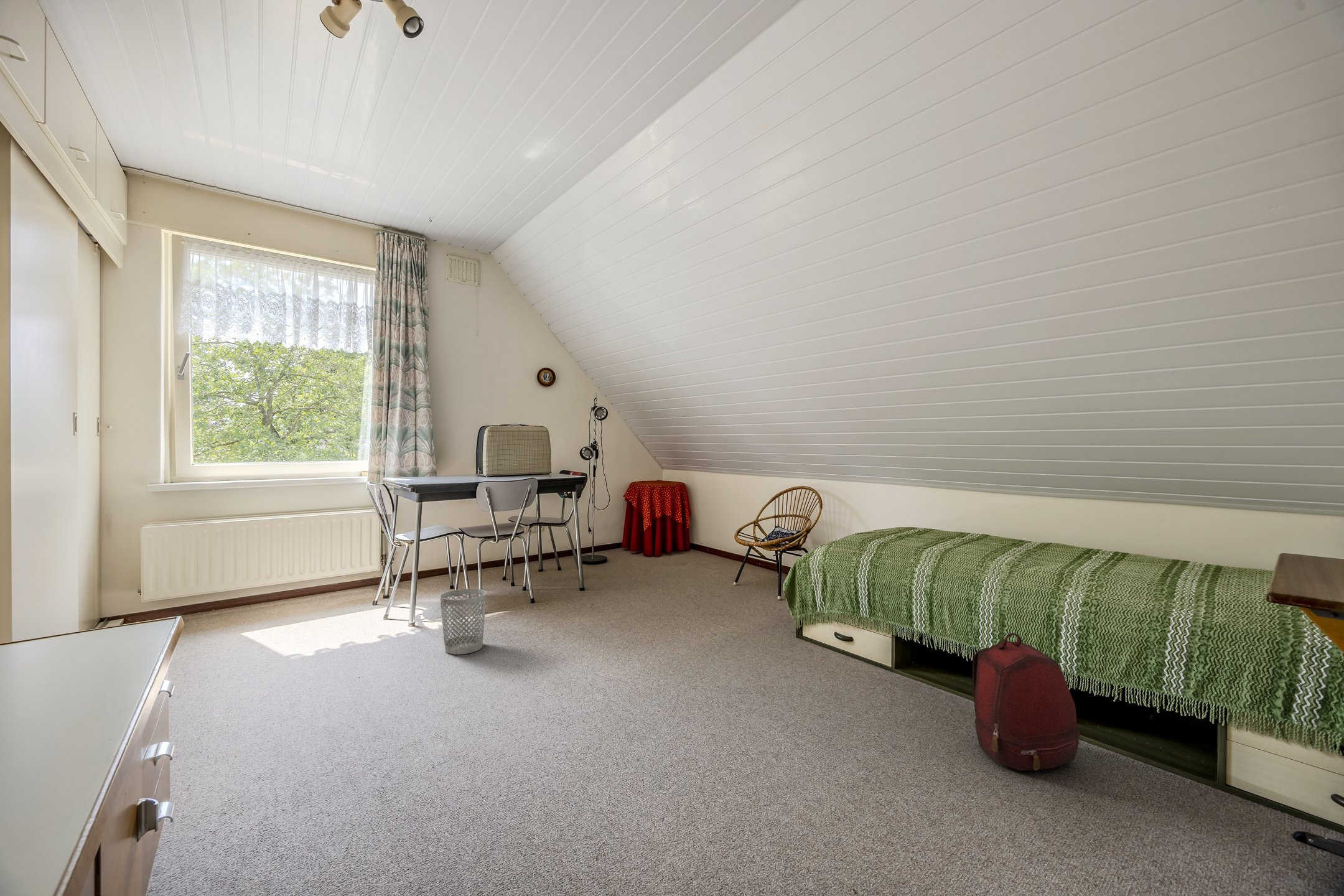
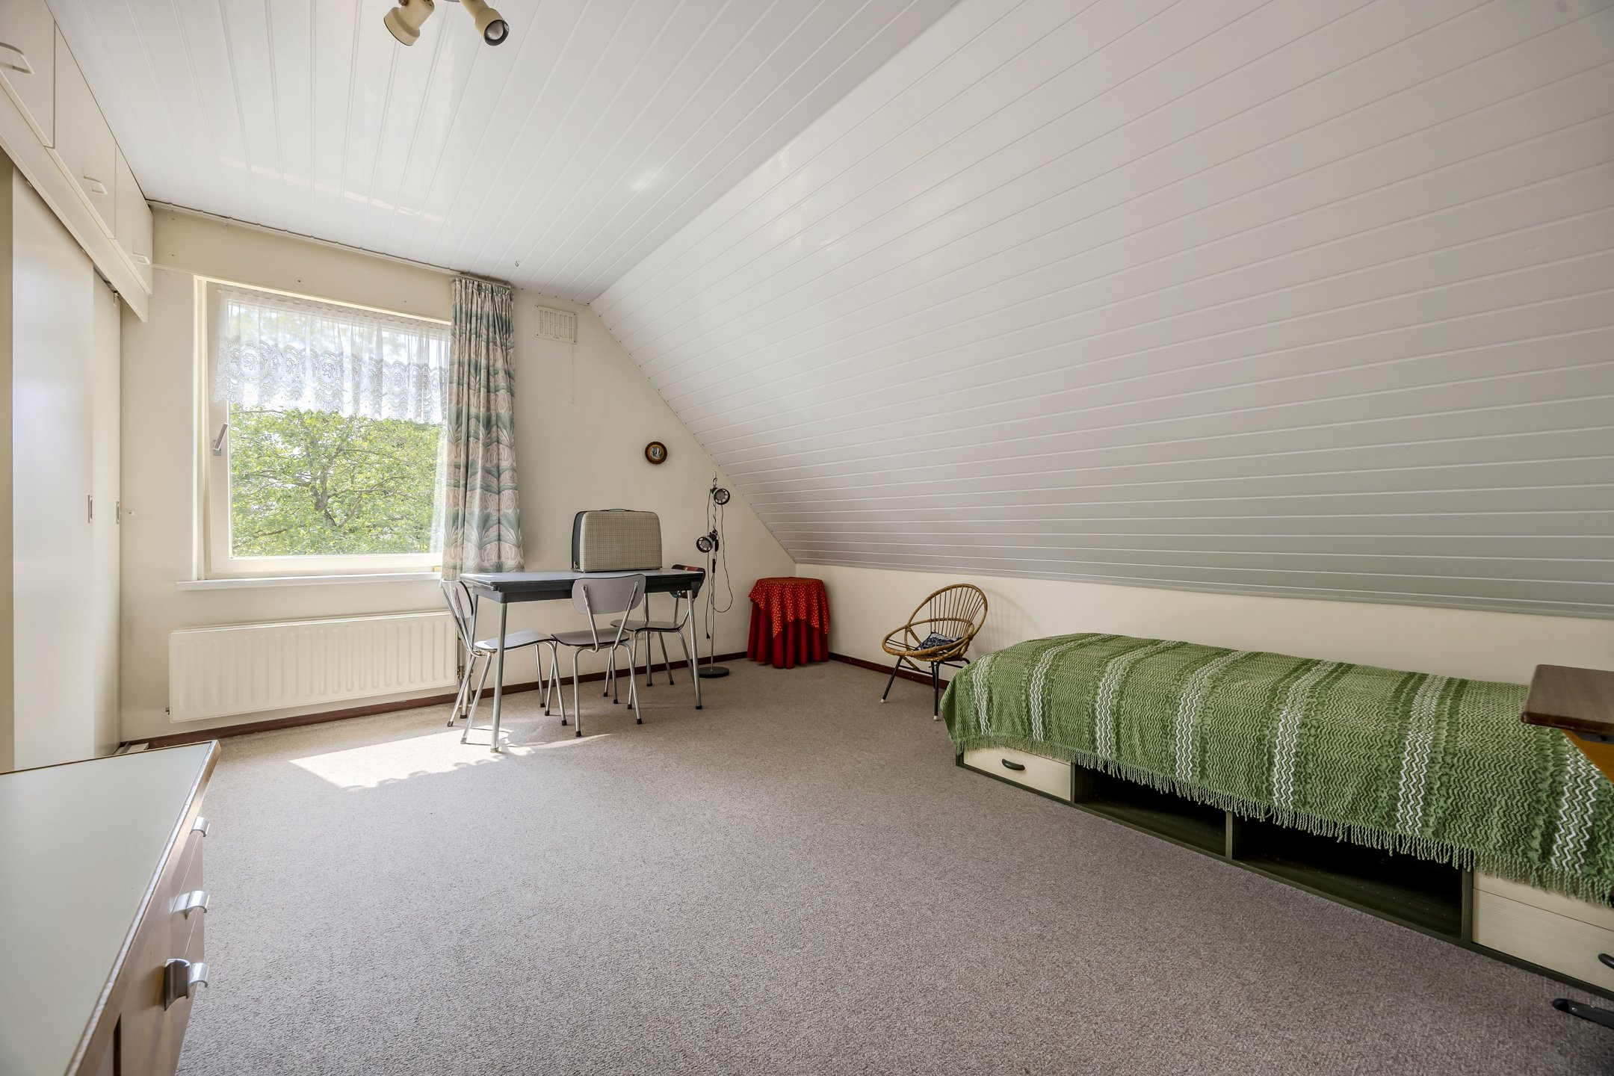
- backpack (1024, 696)
- wastebasket (464, 622)
